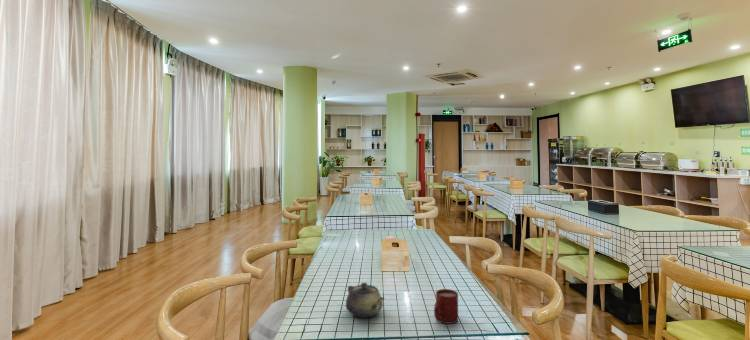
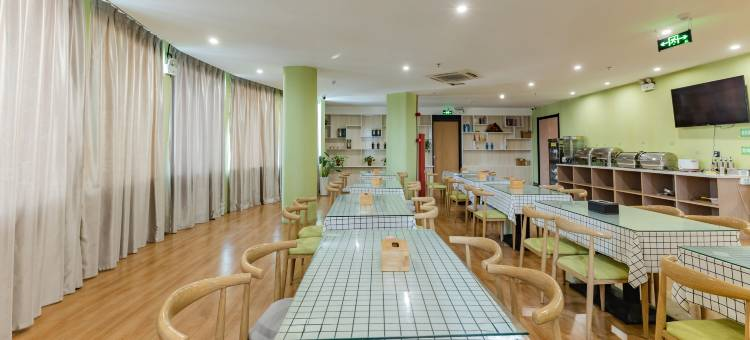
- teapot (365, 298)
- cup (444, 307)
